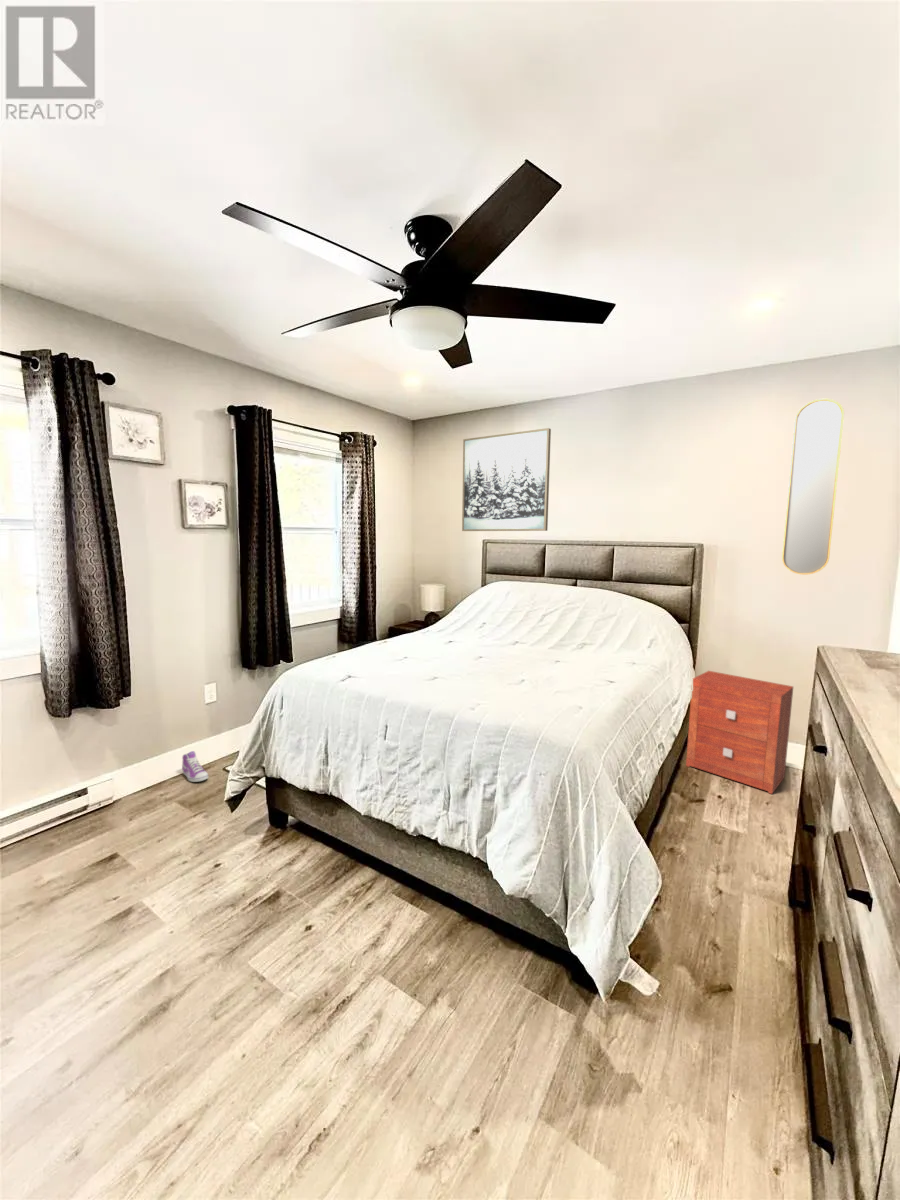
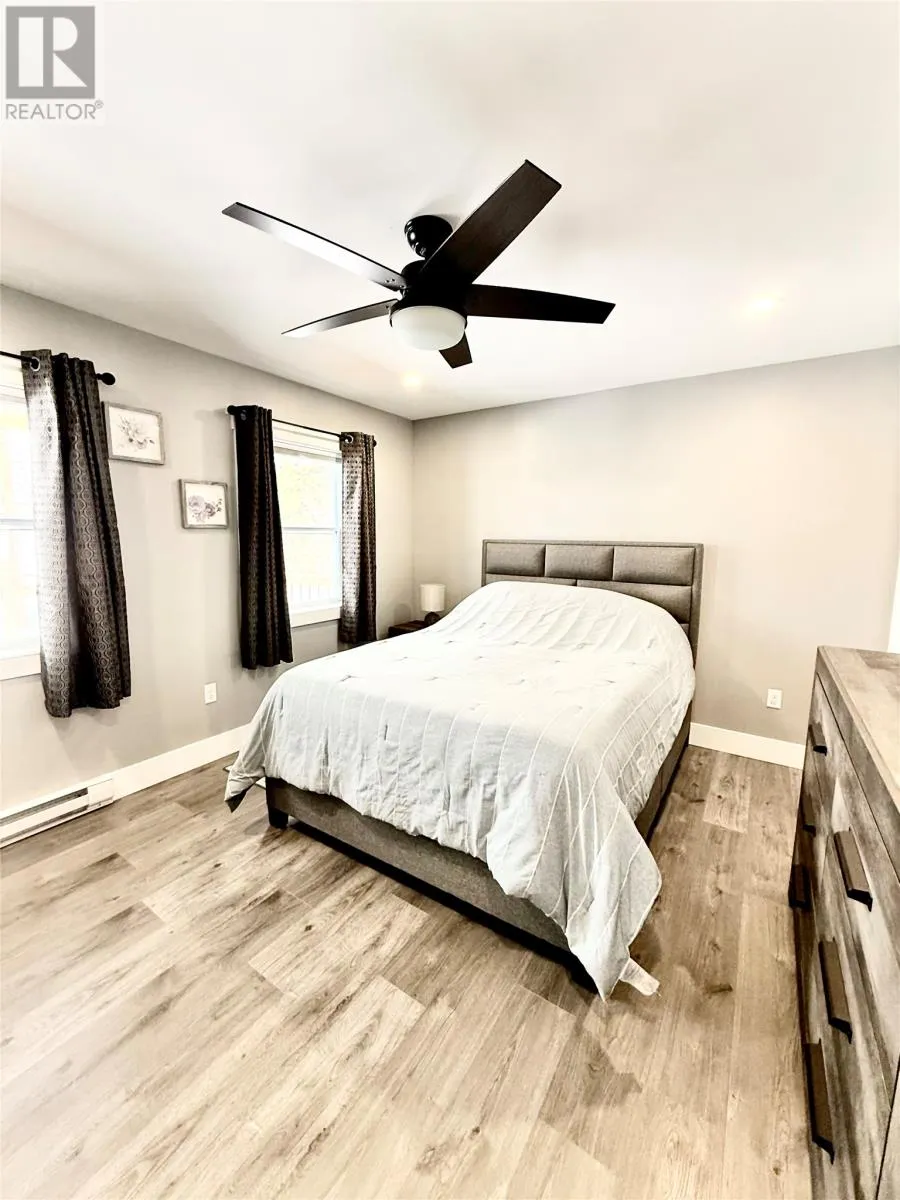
- home mirror (811, 488)
- sneaker (193, 765)
- wall art (503, 483)
- nightstand (737, 728)
